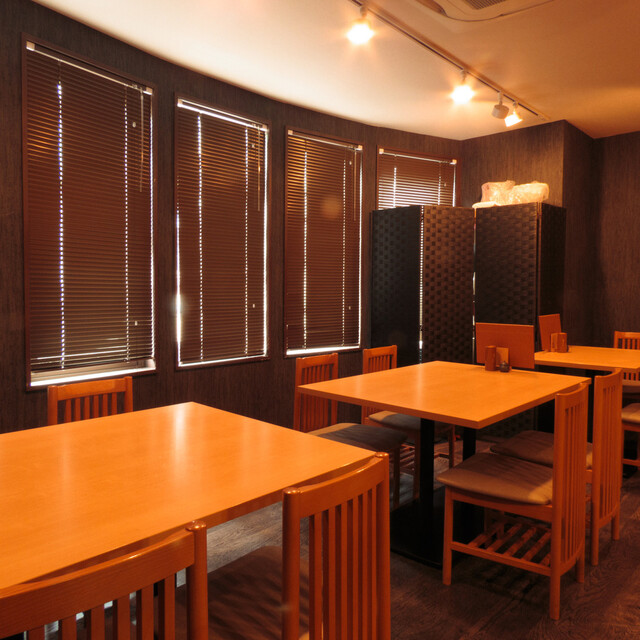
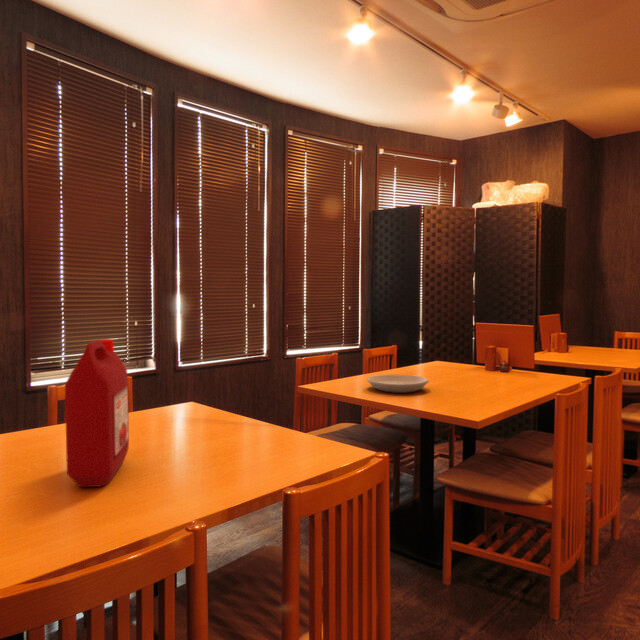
+ plate (397, 383)
+ ketchup jug (100, 407)
